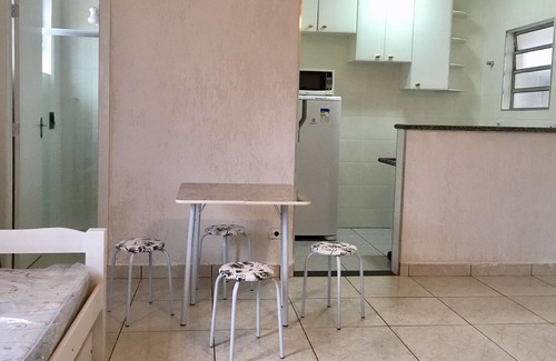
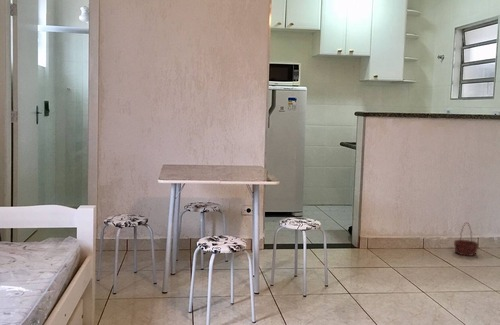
+ basket (466, 240)
